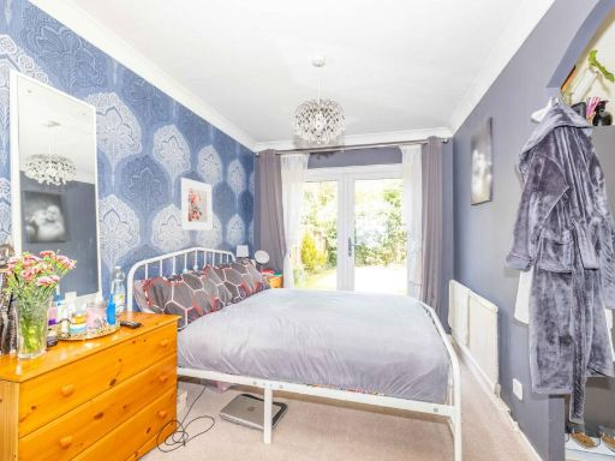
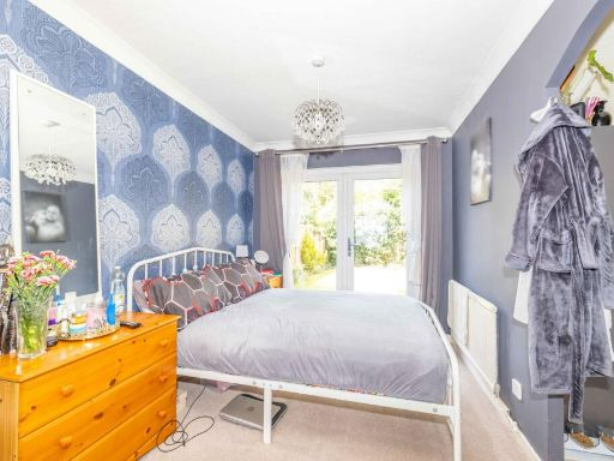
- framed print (197, 205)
